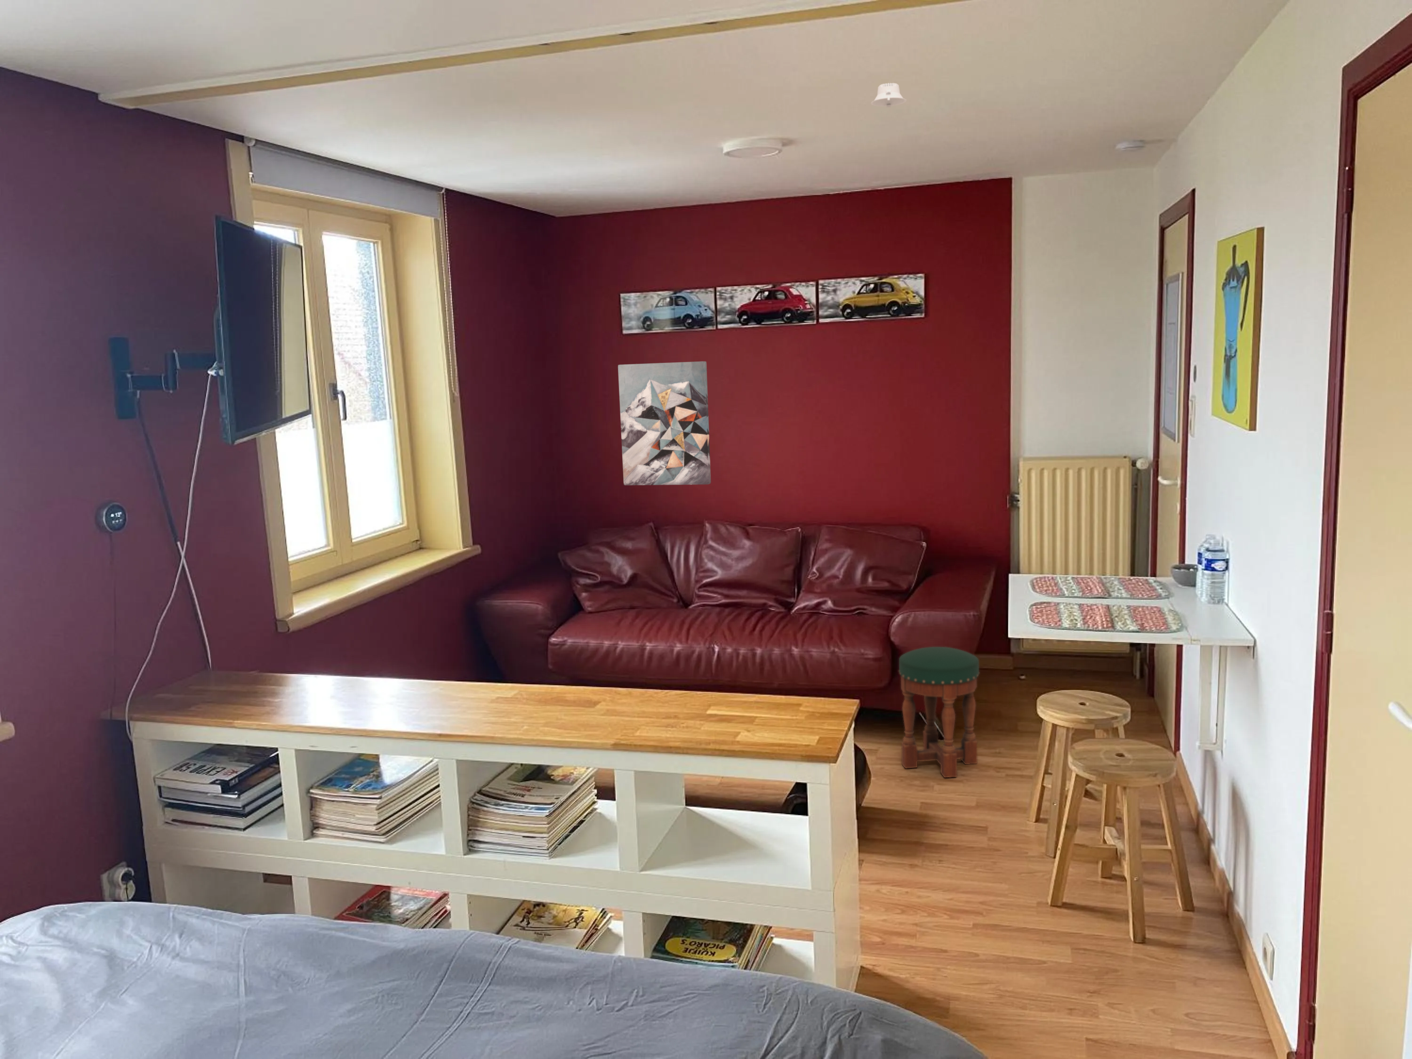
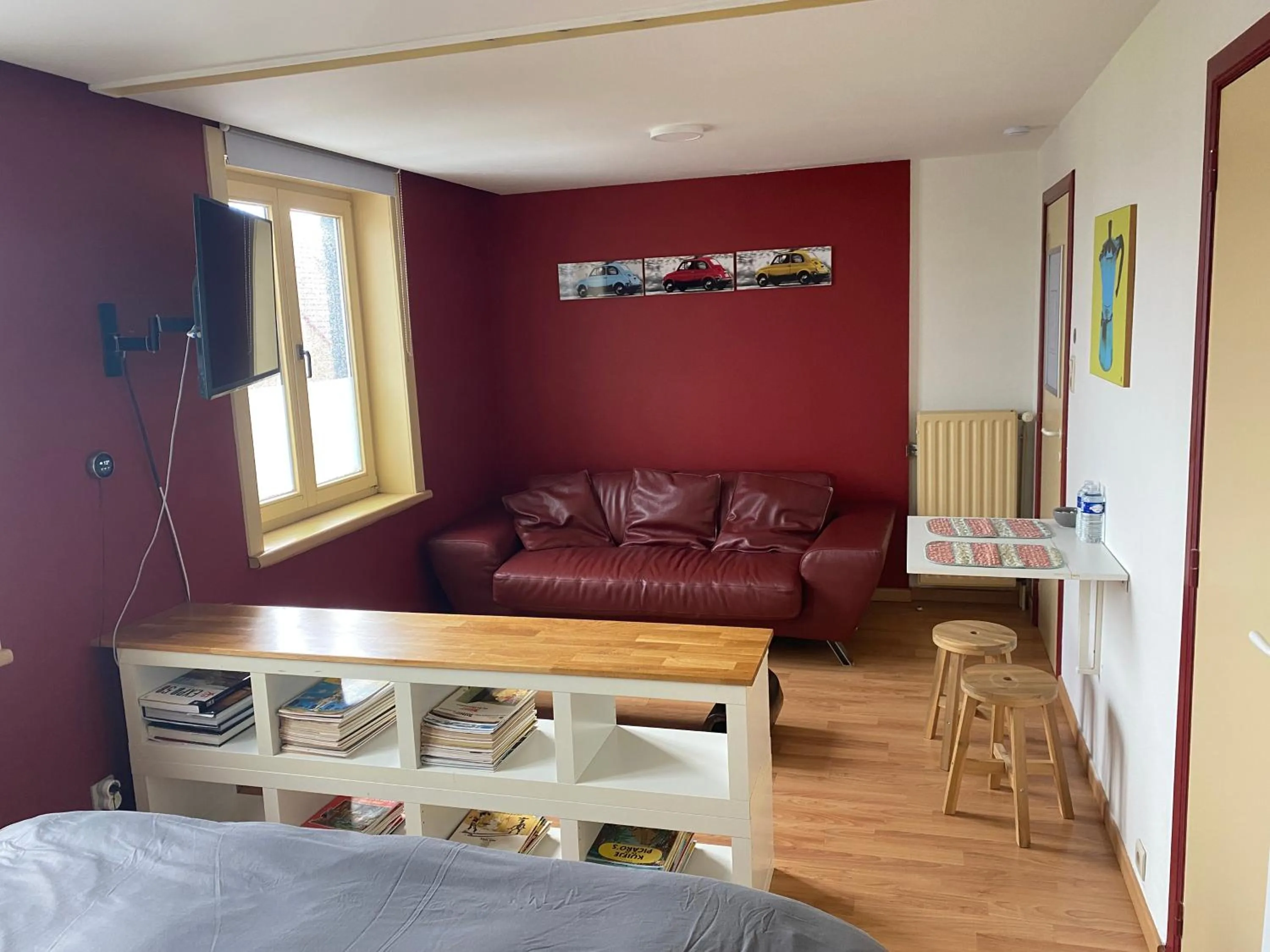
- recessed light (888, 95)
- wall art (664, 424)
- stool (936, 707)
